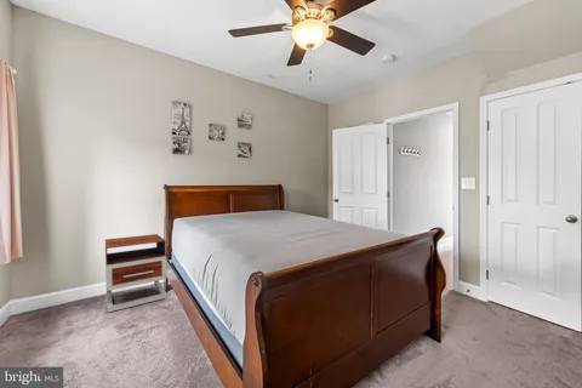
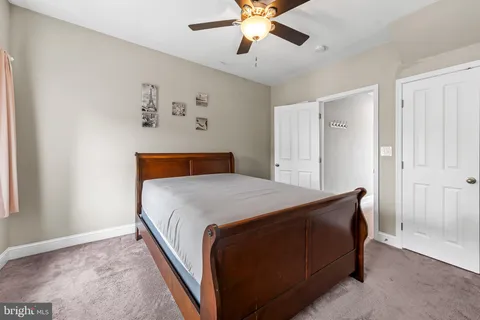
- nightstand (135, 268)
